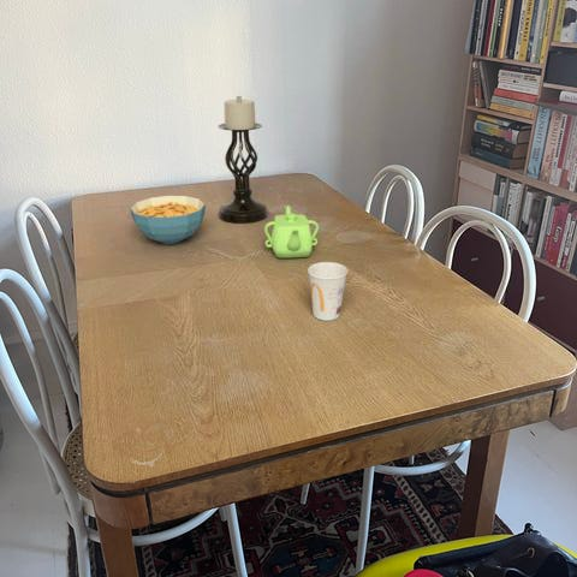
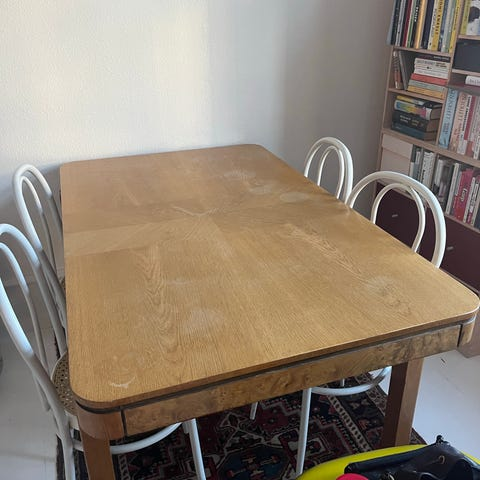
- teapot (291, 233)
- cereal bowl (169, 222)
- cup (327, 292)
- candle holder (240, 157)
